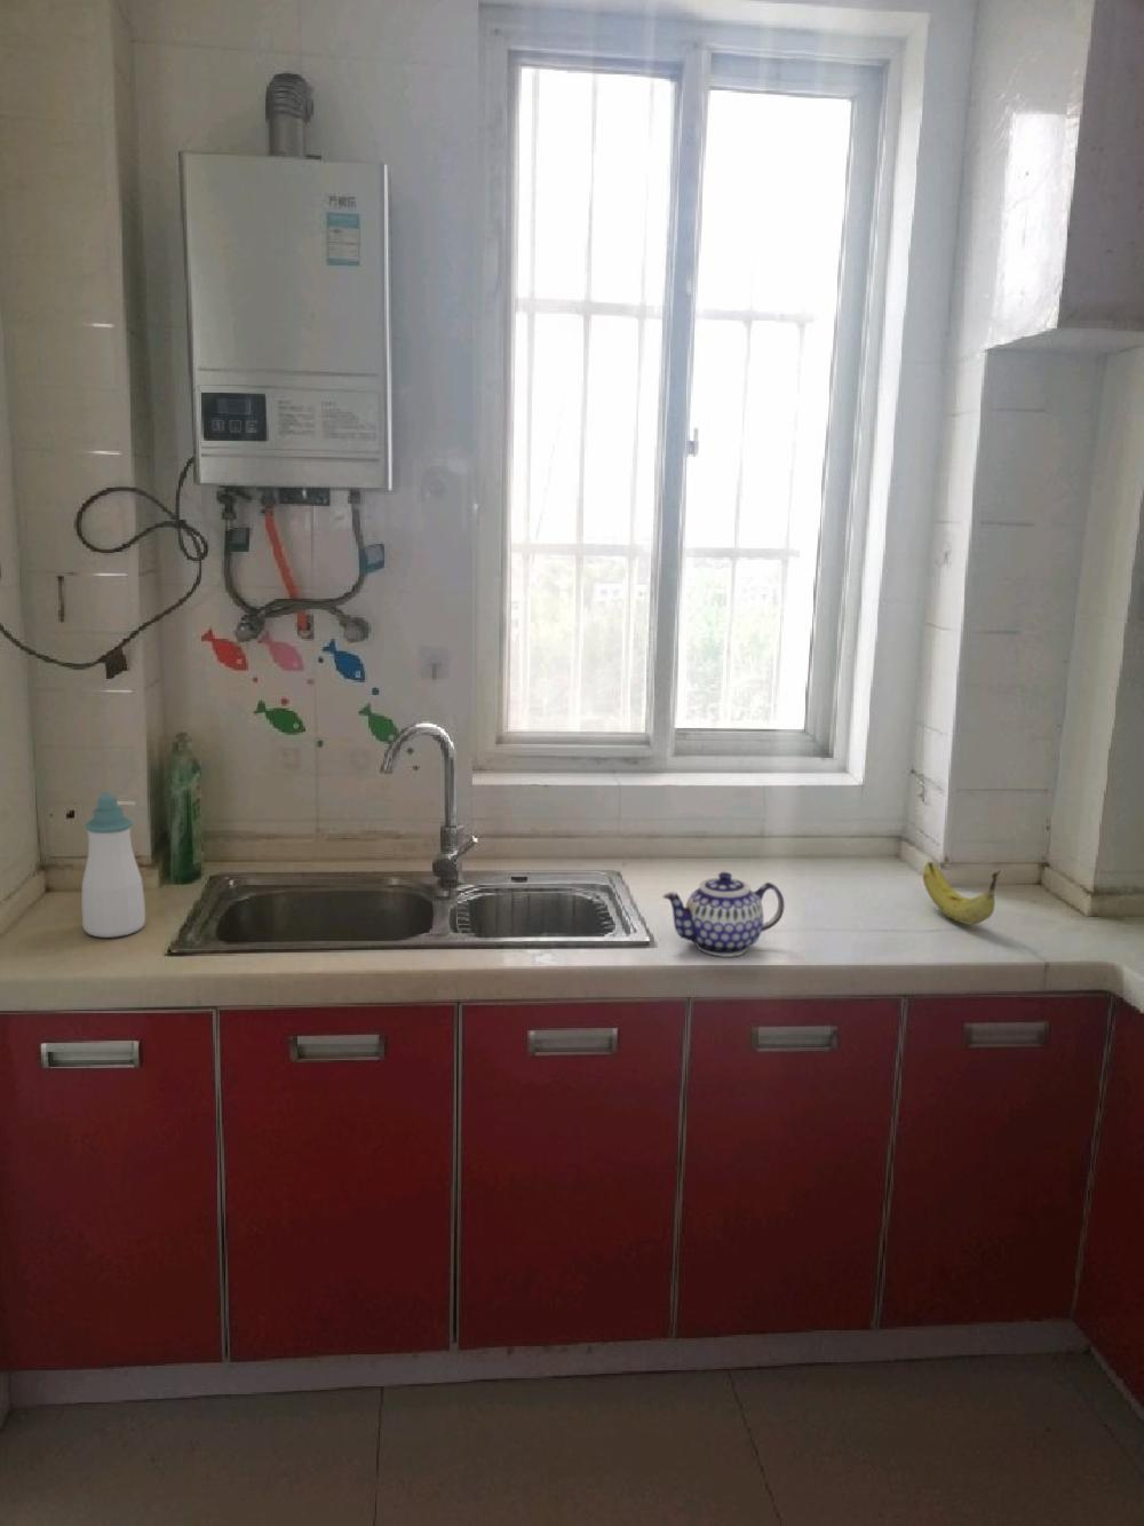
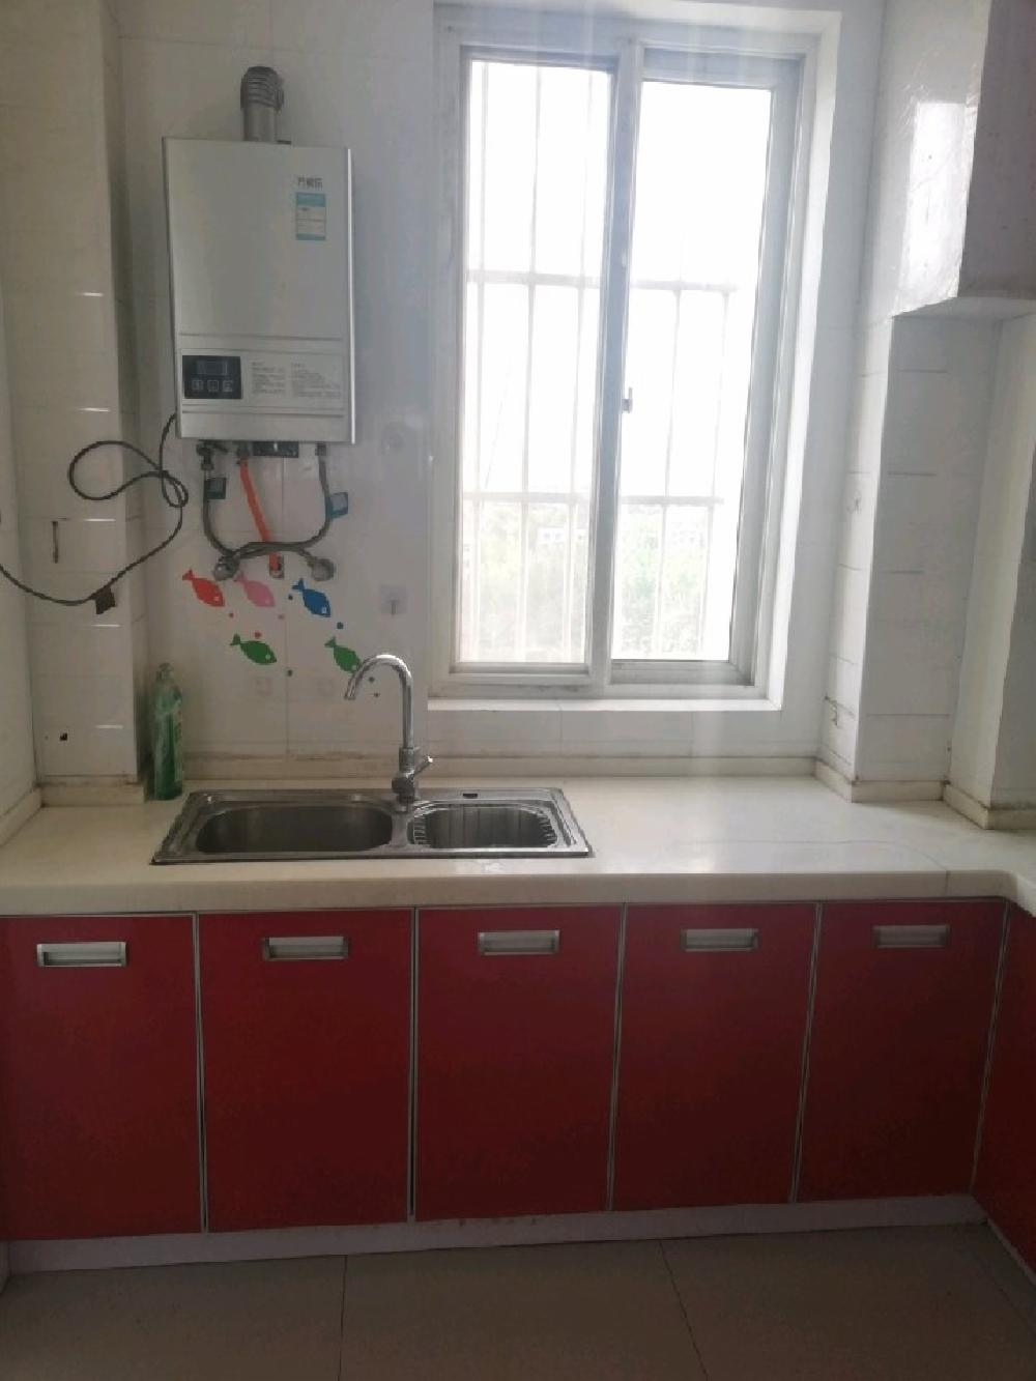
- teapot (723, 909)
- soap bottle (111, 863)
- fruit (954, 891)
